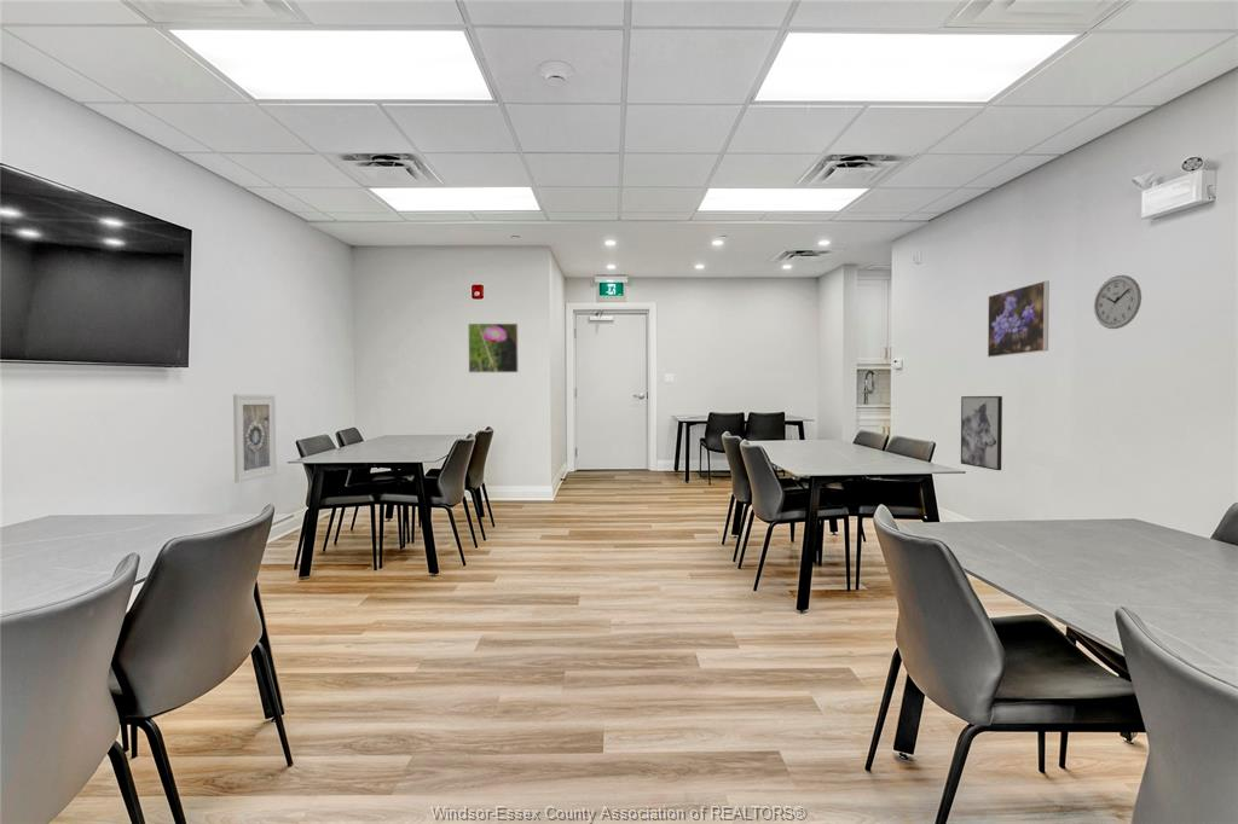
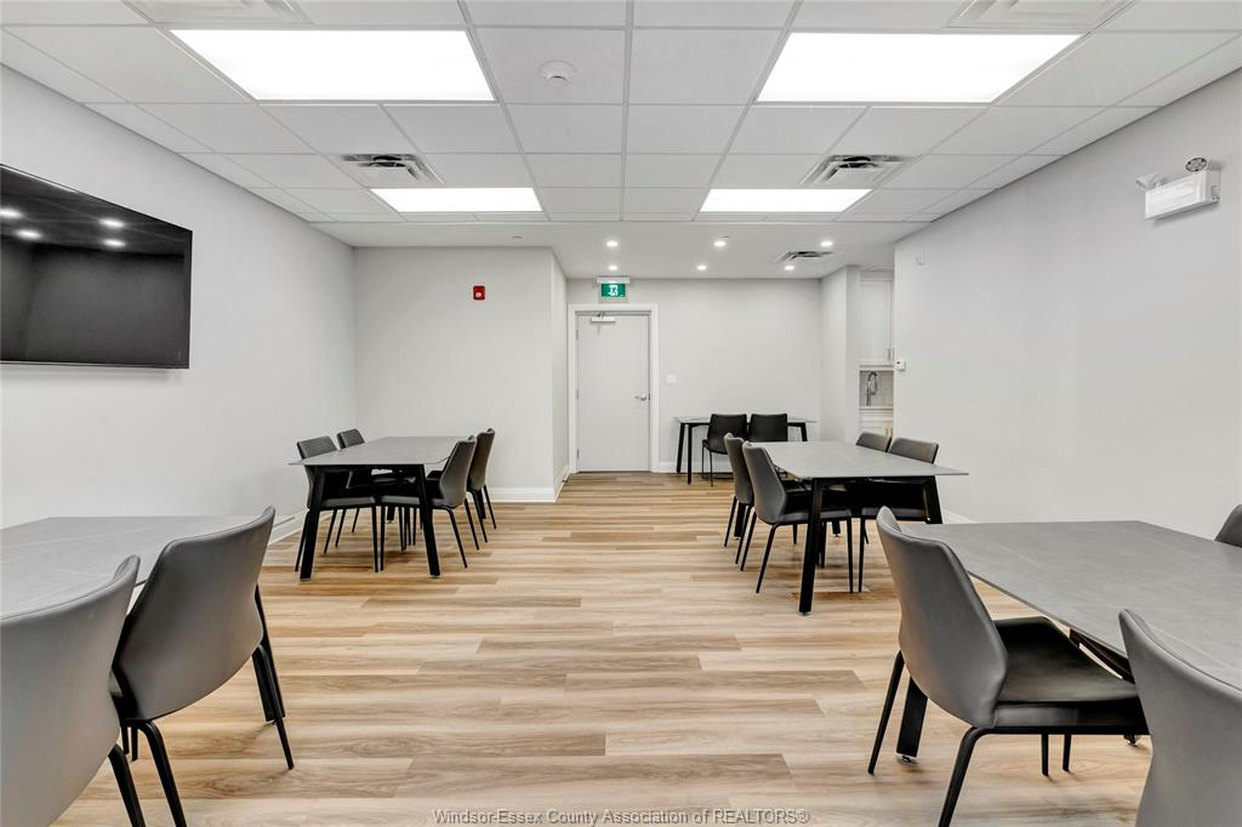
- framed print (1016, 321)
- wall art (979, 431)
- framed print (493, 348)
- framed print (255, 436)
- wall clock (1115, 302)
